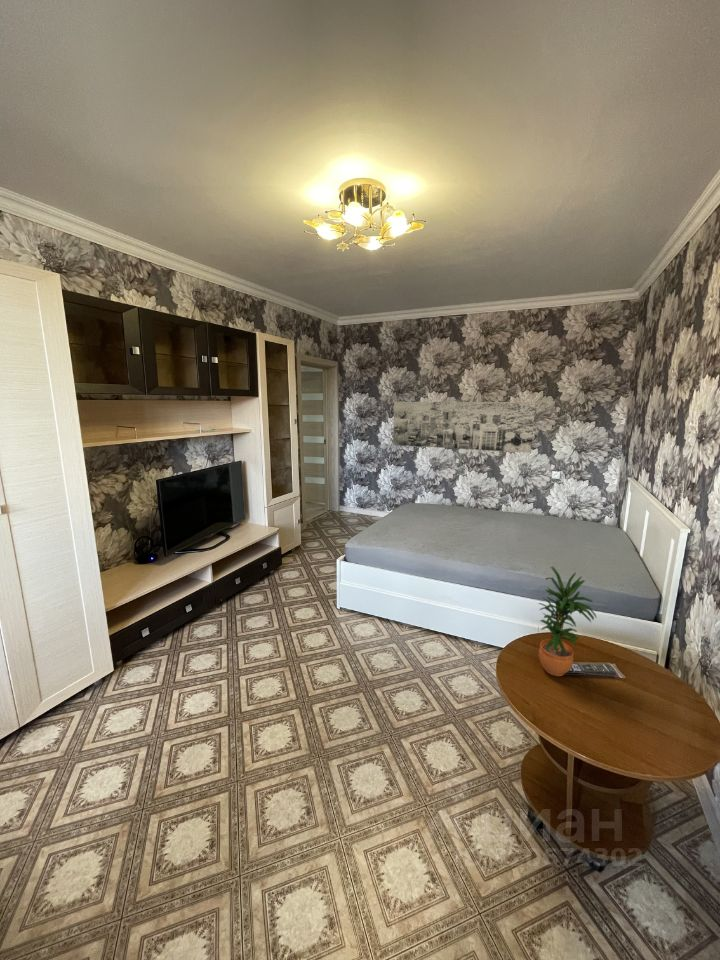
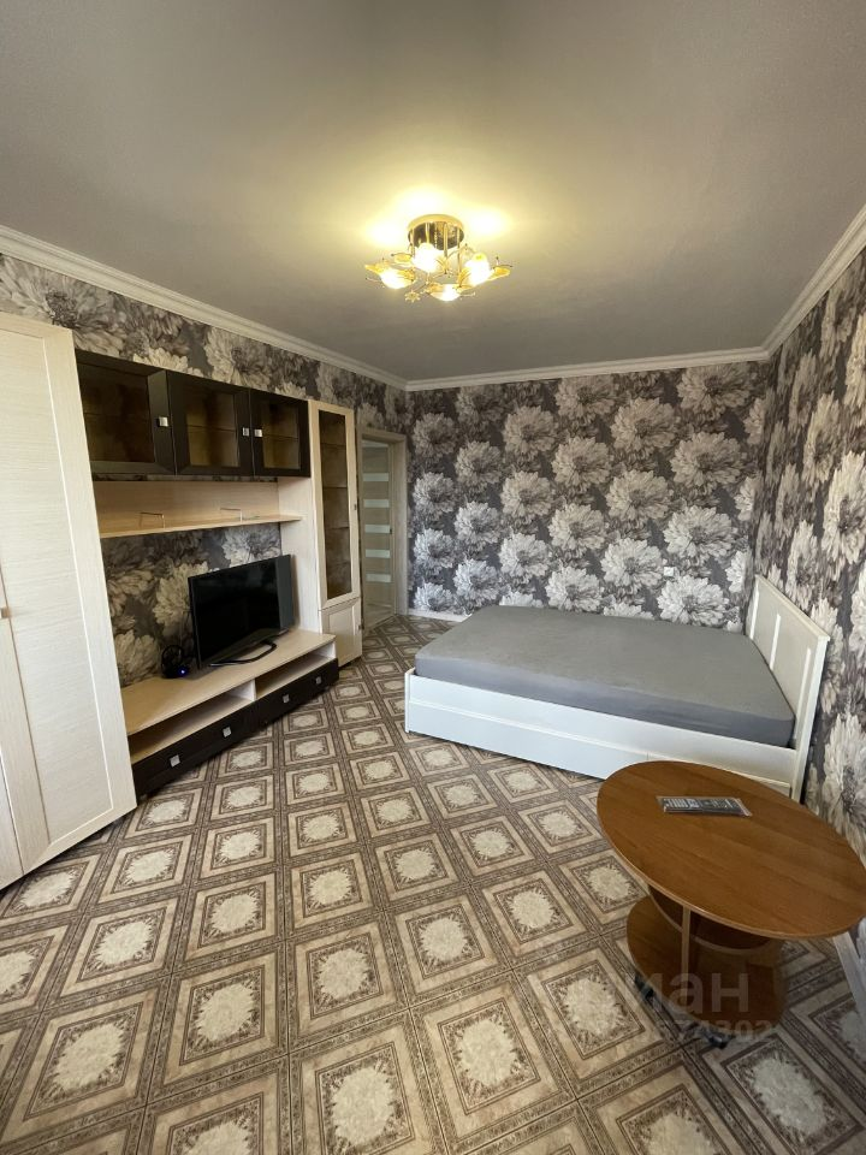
- potted plant (563, 624)
- wall art (458, 425)
